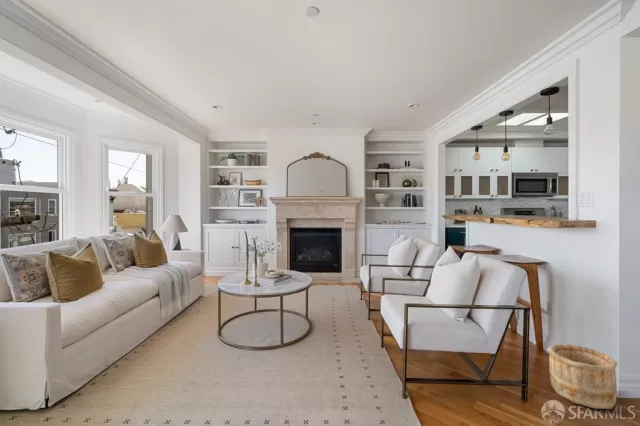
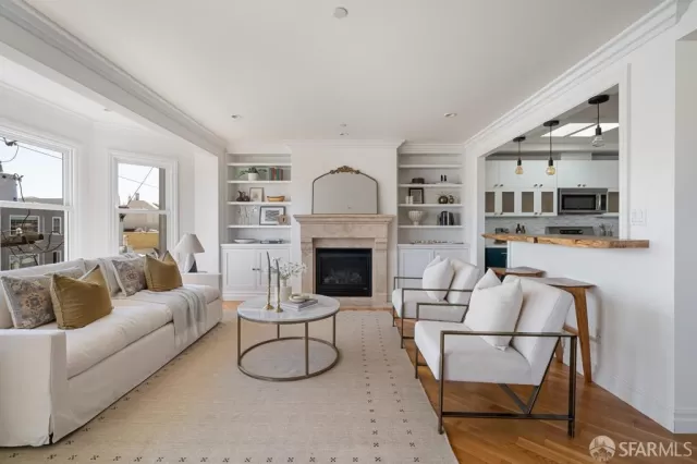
- wooden bucket (581, 374)
